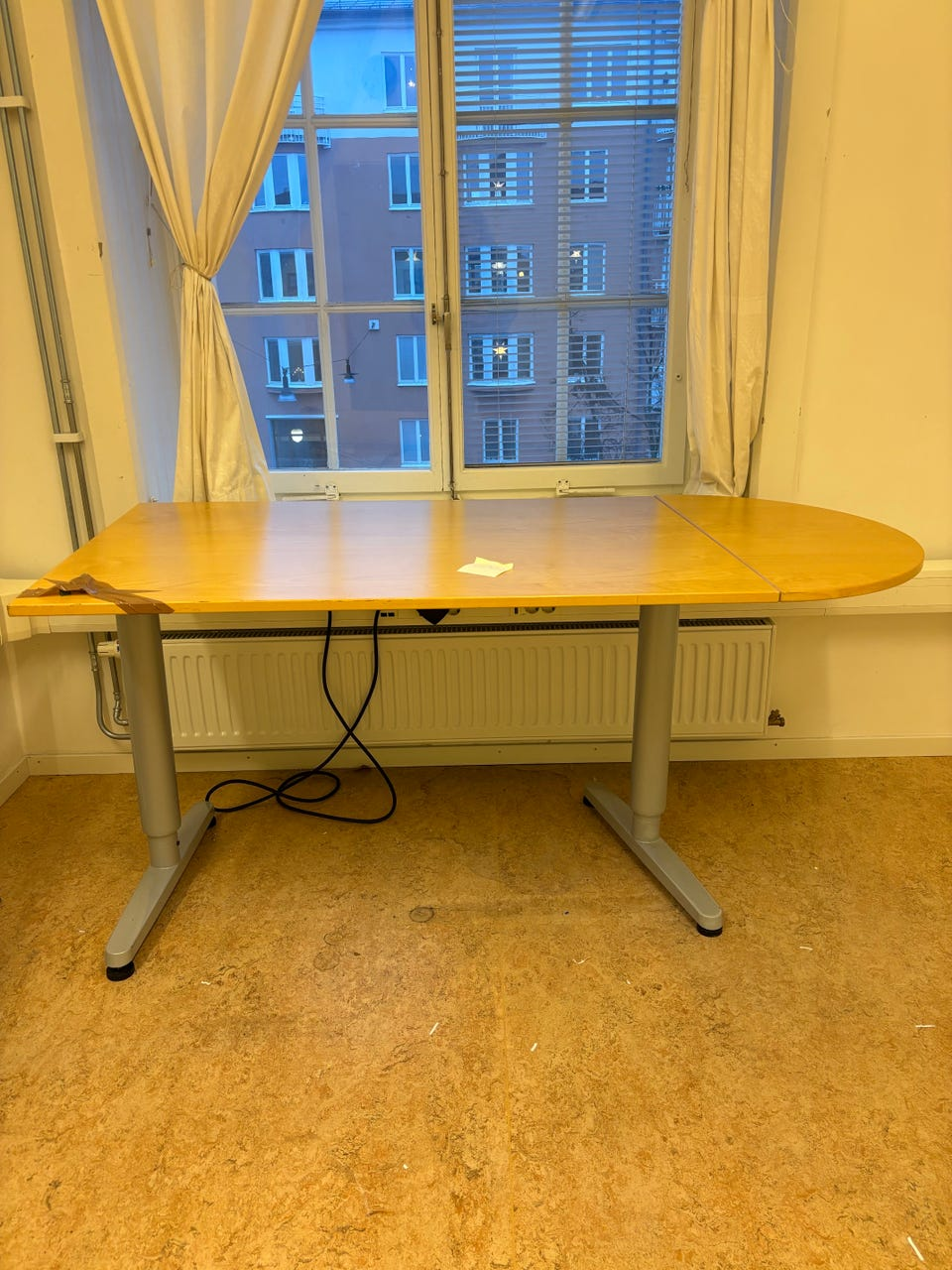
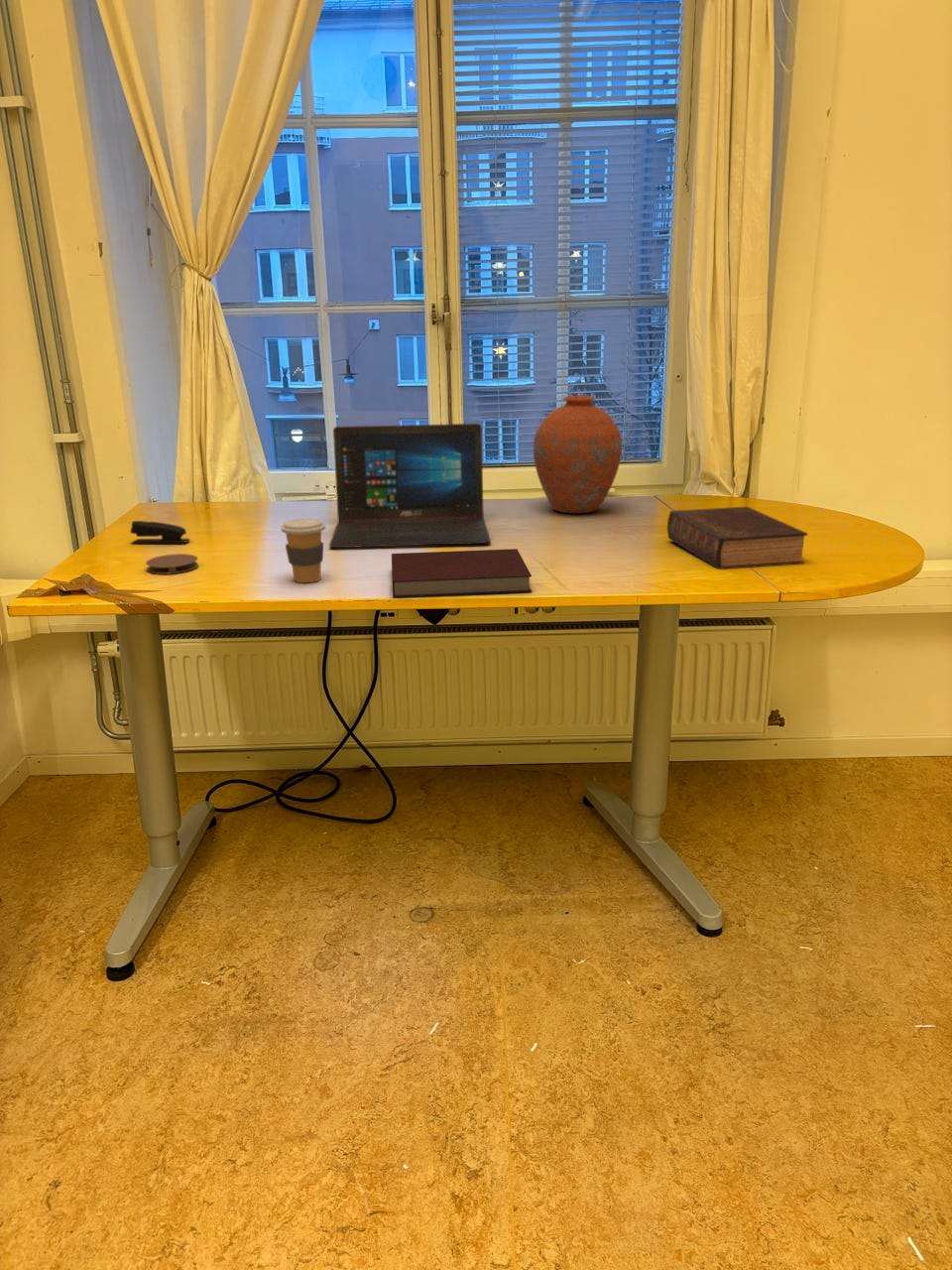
+ coaster (172, 564)
+ laptop (409, 483)
+ vase (576, 454)
+ book (733, 536)
+ coffee cup (304, 551)
+ stapler (159, 531)
+ notebook (458, 572)
